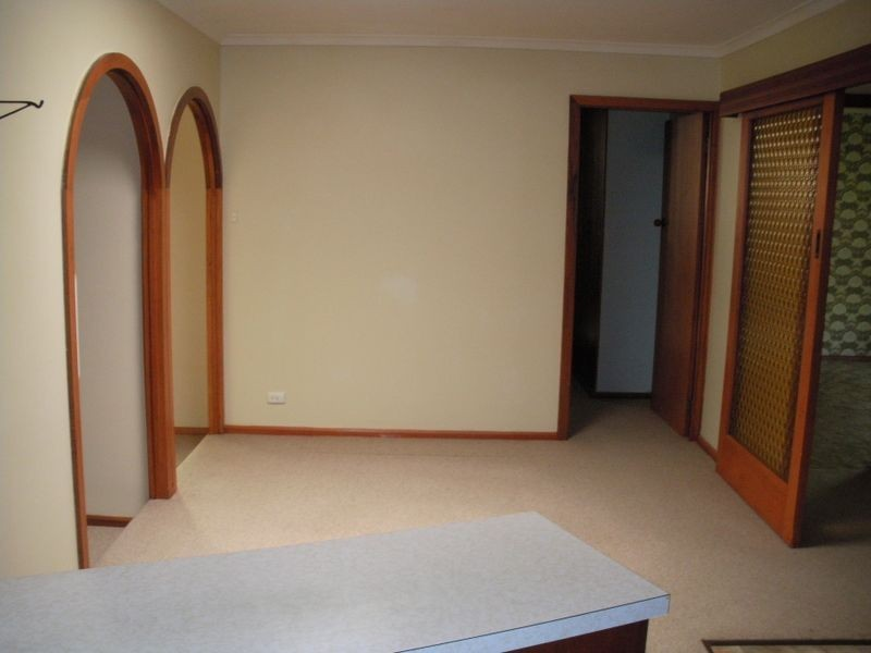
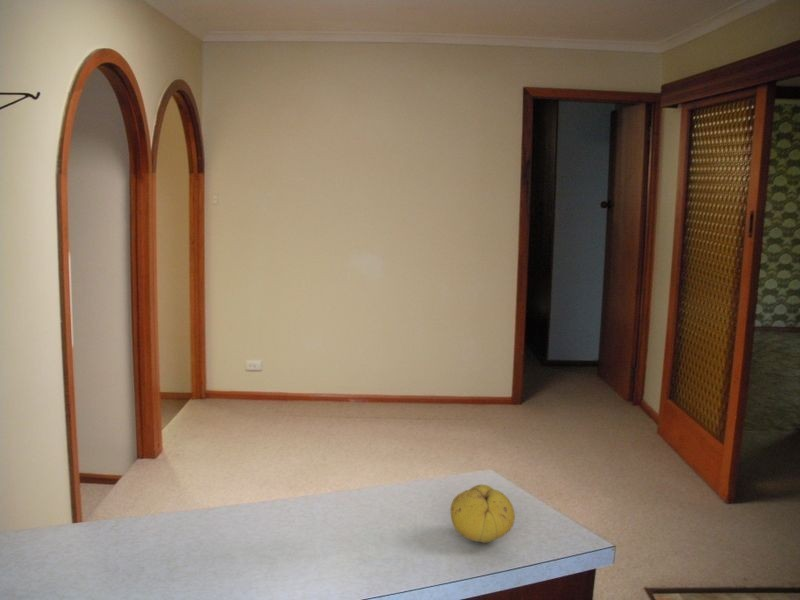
+ fruit (482, 514)
